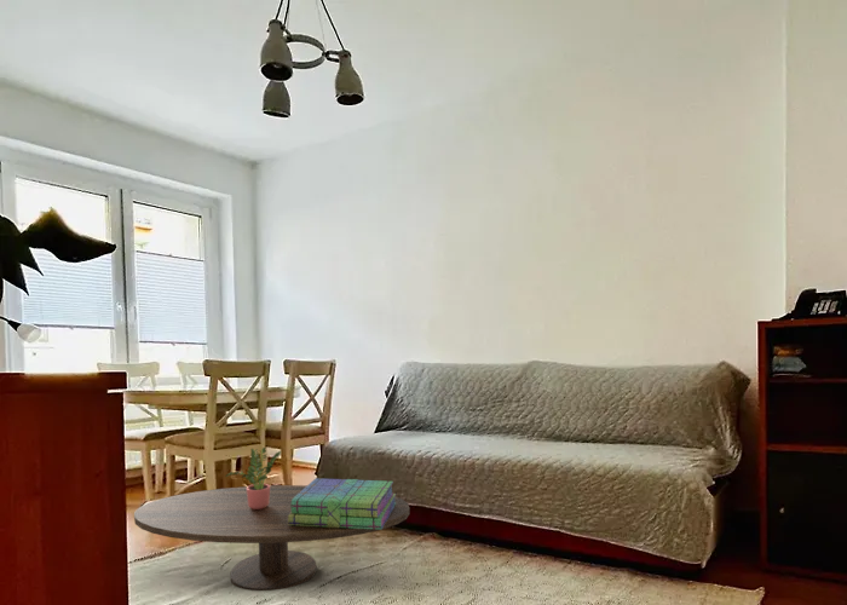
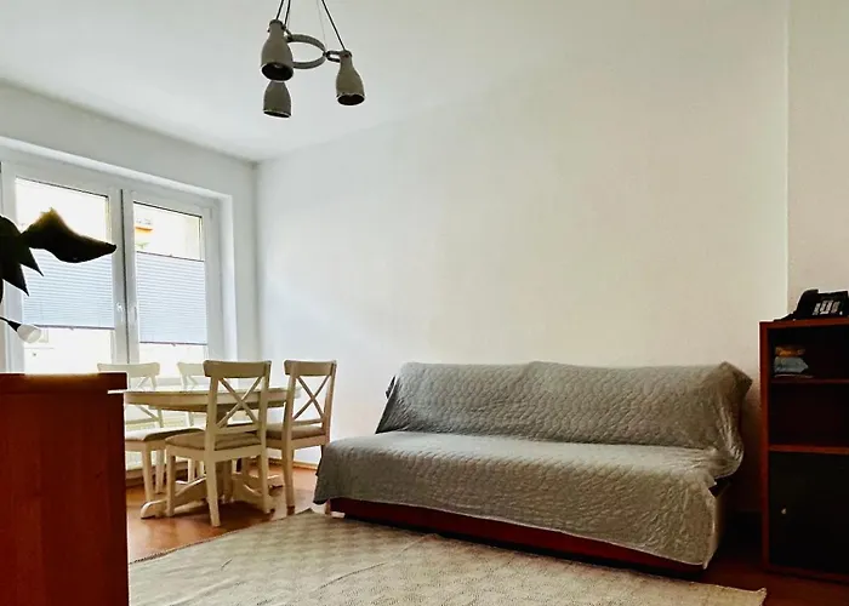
- coffee table (272, 540)
- stack of books (344, 501)
- potted plant (252, 473)
